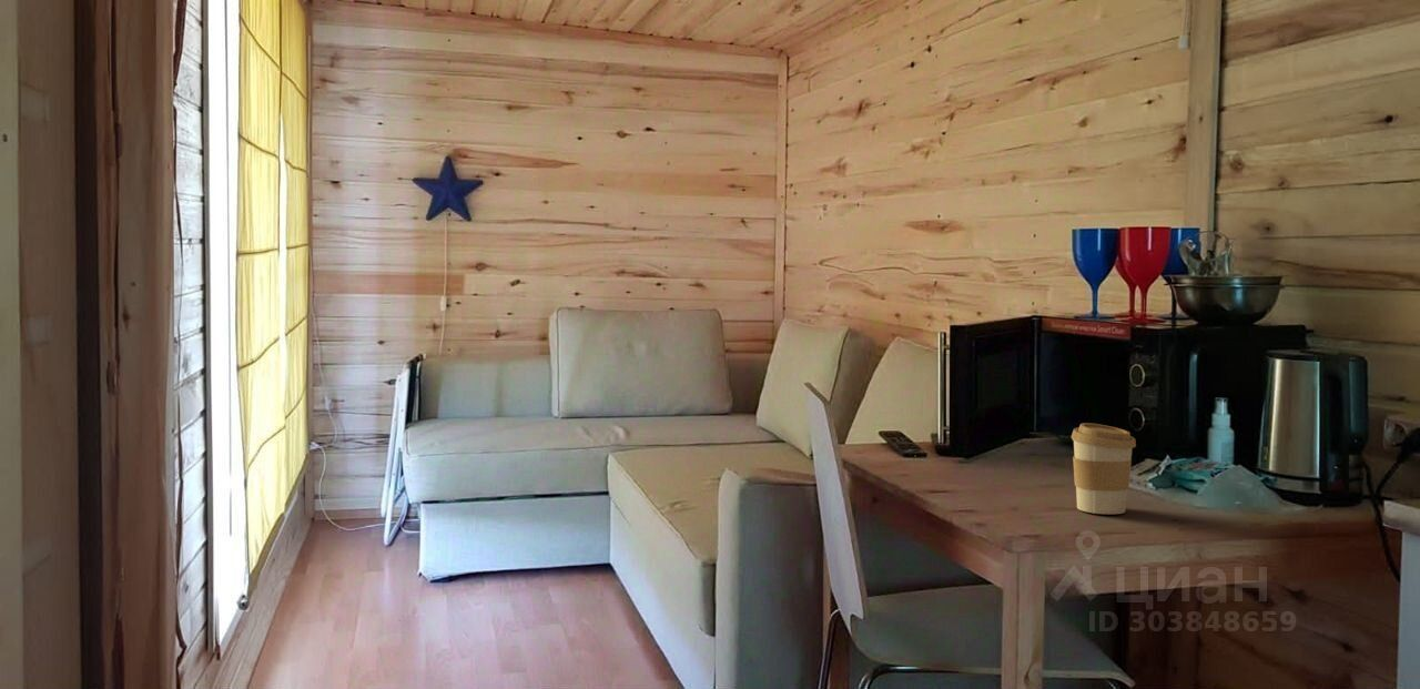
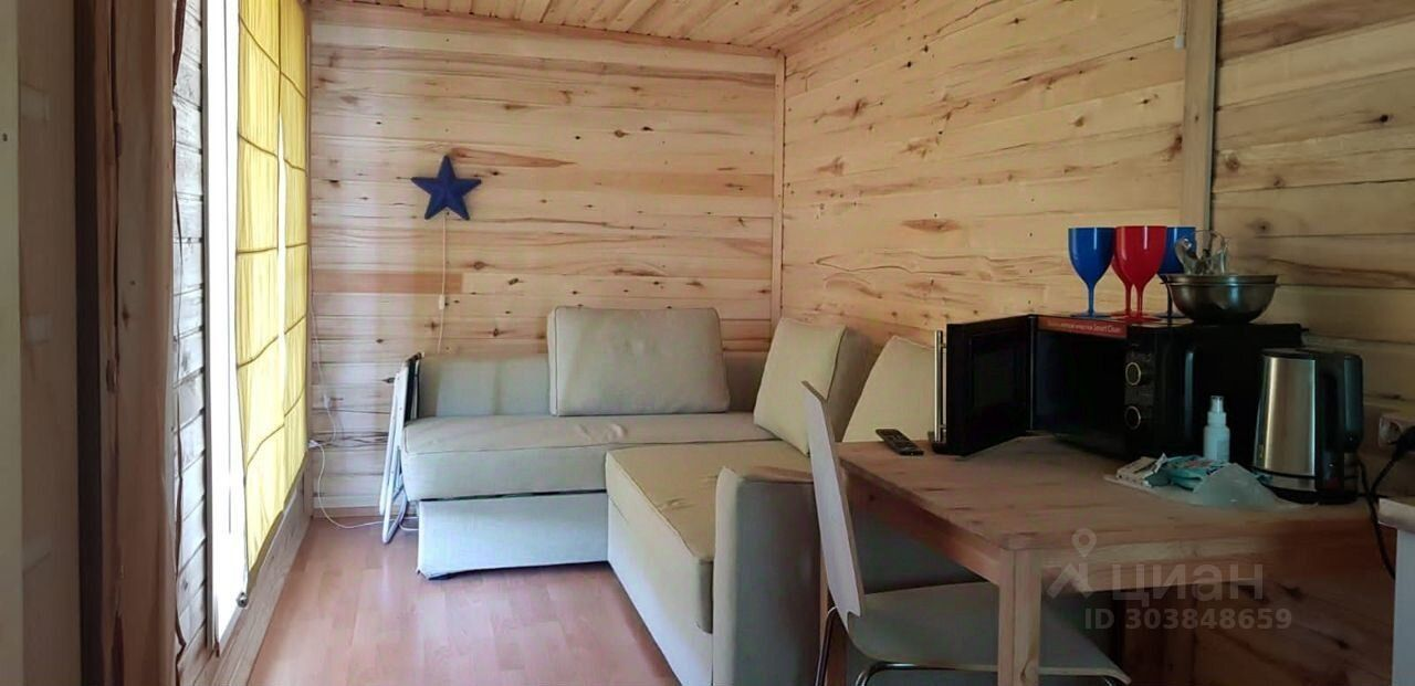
- coffee cup (1102, 467)
